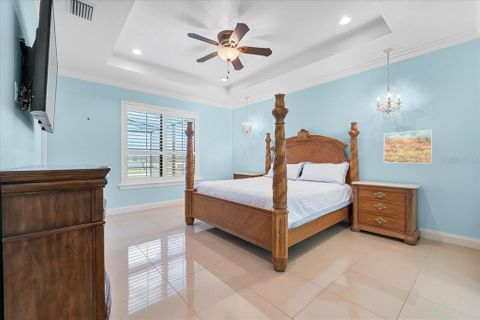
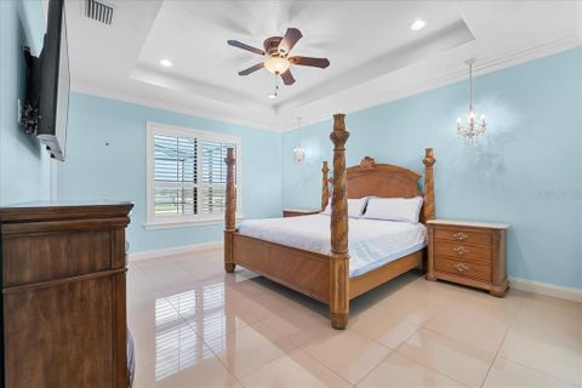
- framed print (406, 147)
